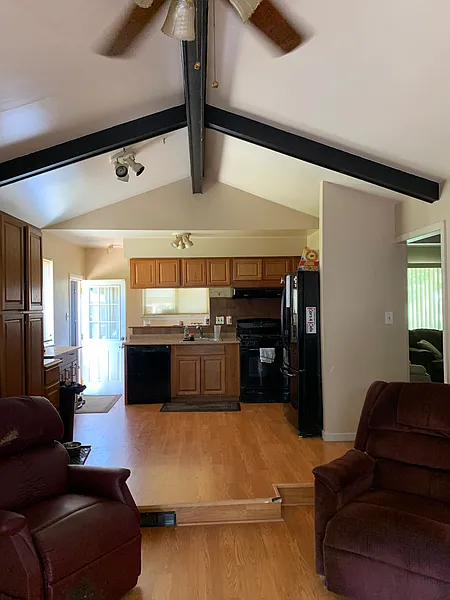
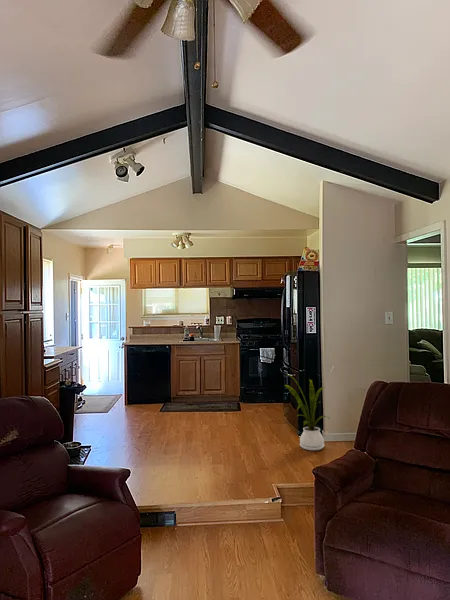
+ house plant (307, 410)
